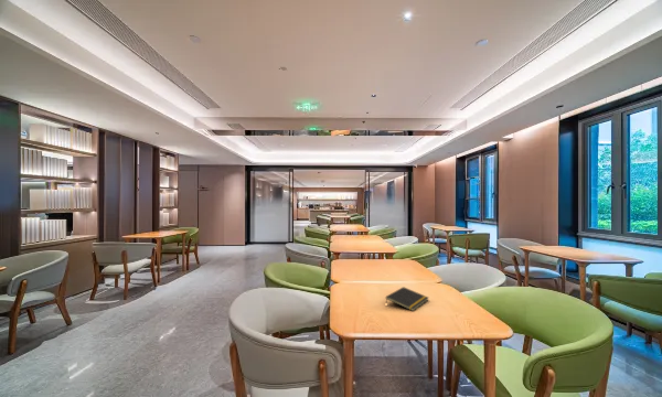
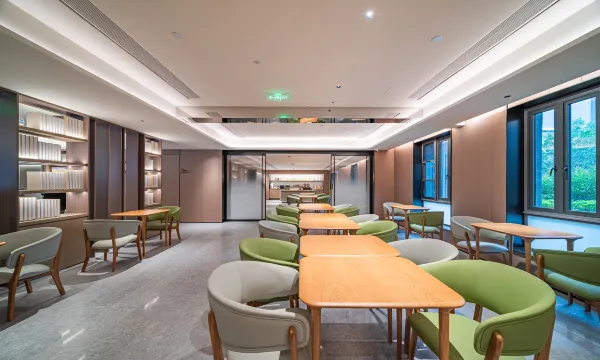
- notepad (407, 298)
